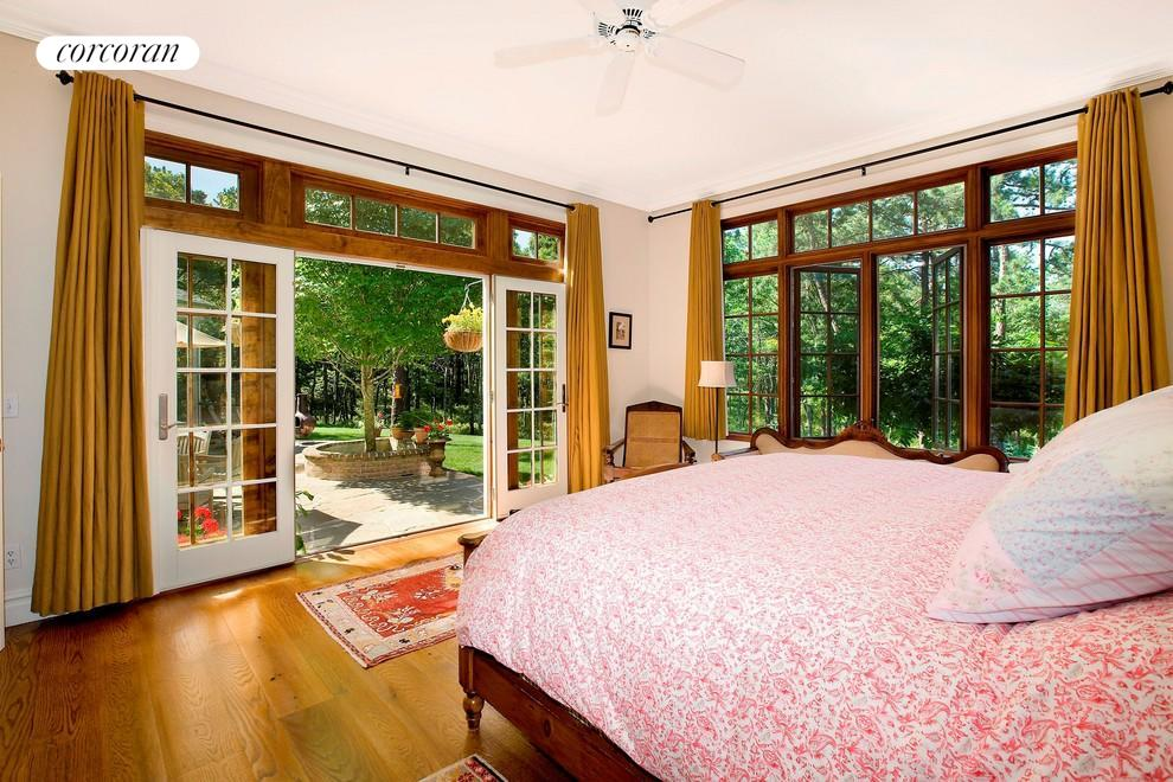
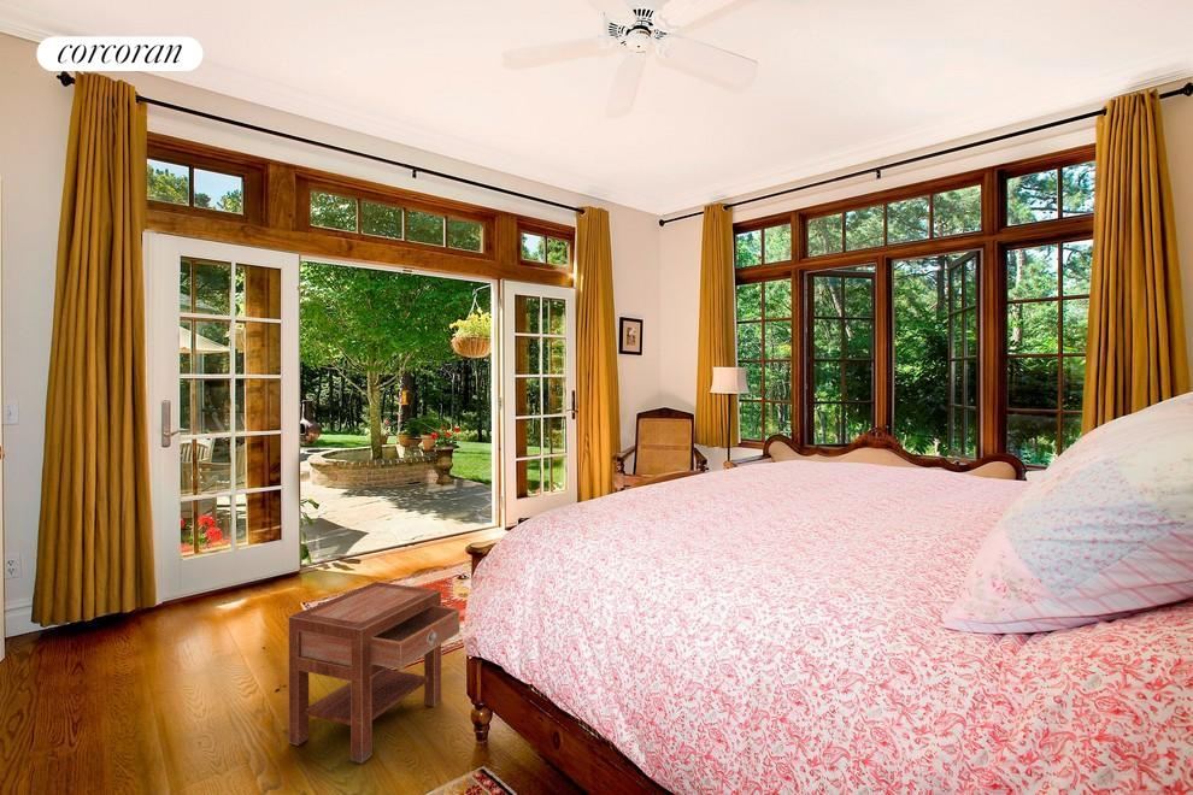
+ nightstand (377, 662)
